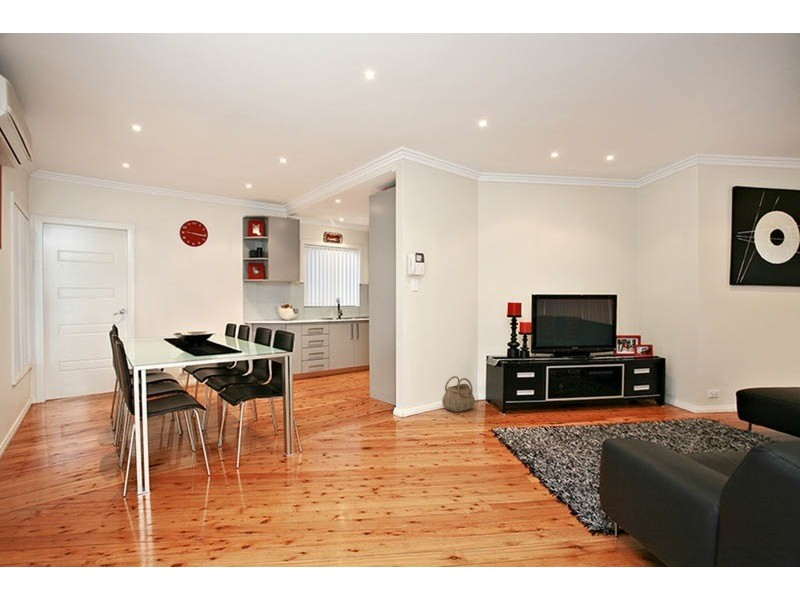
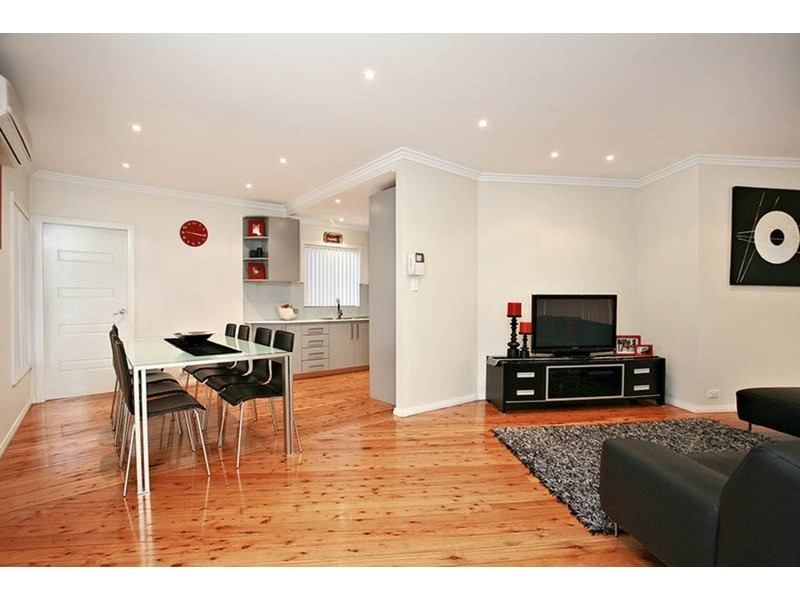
- basket (458, 393)
